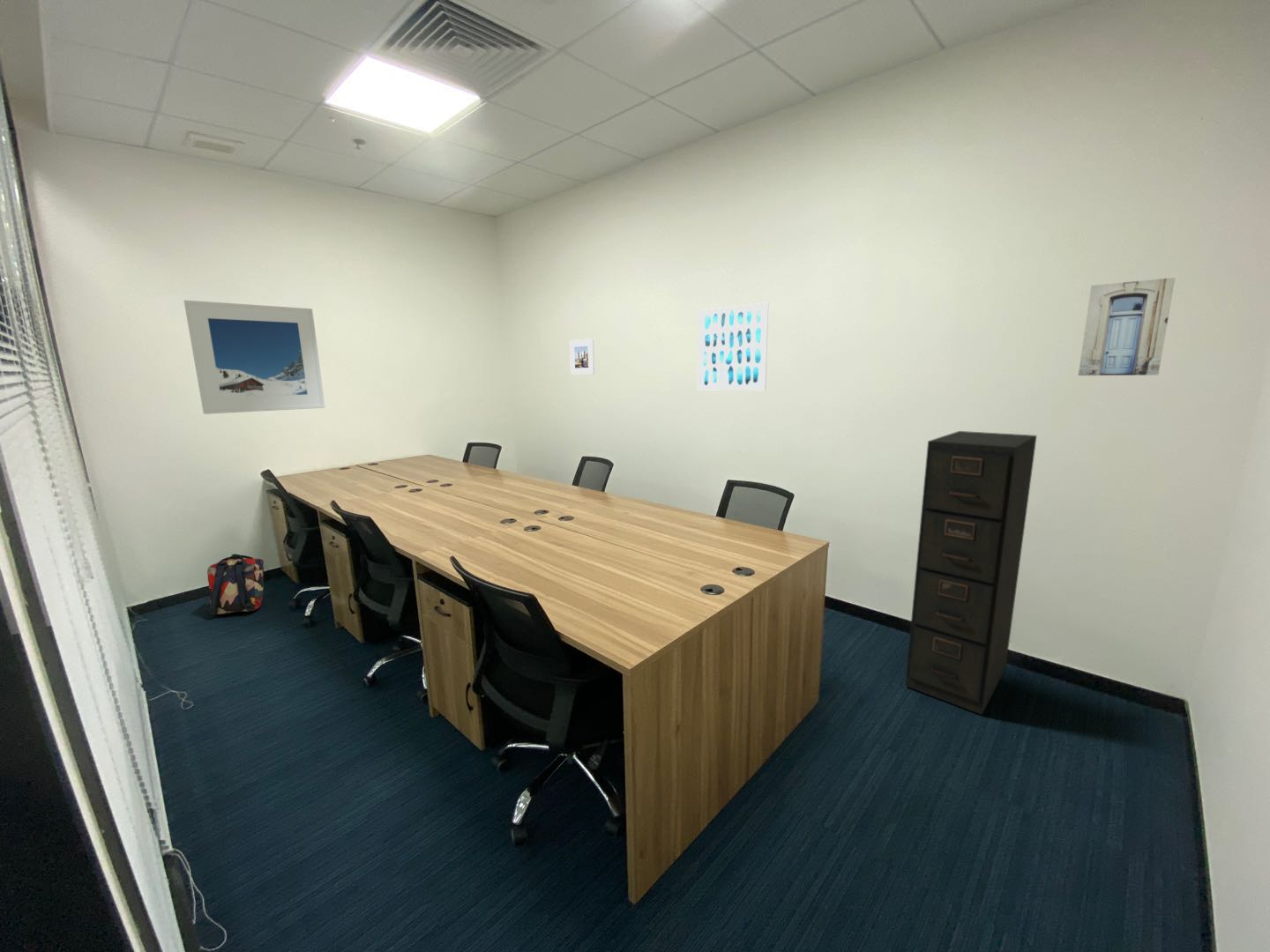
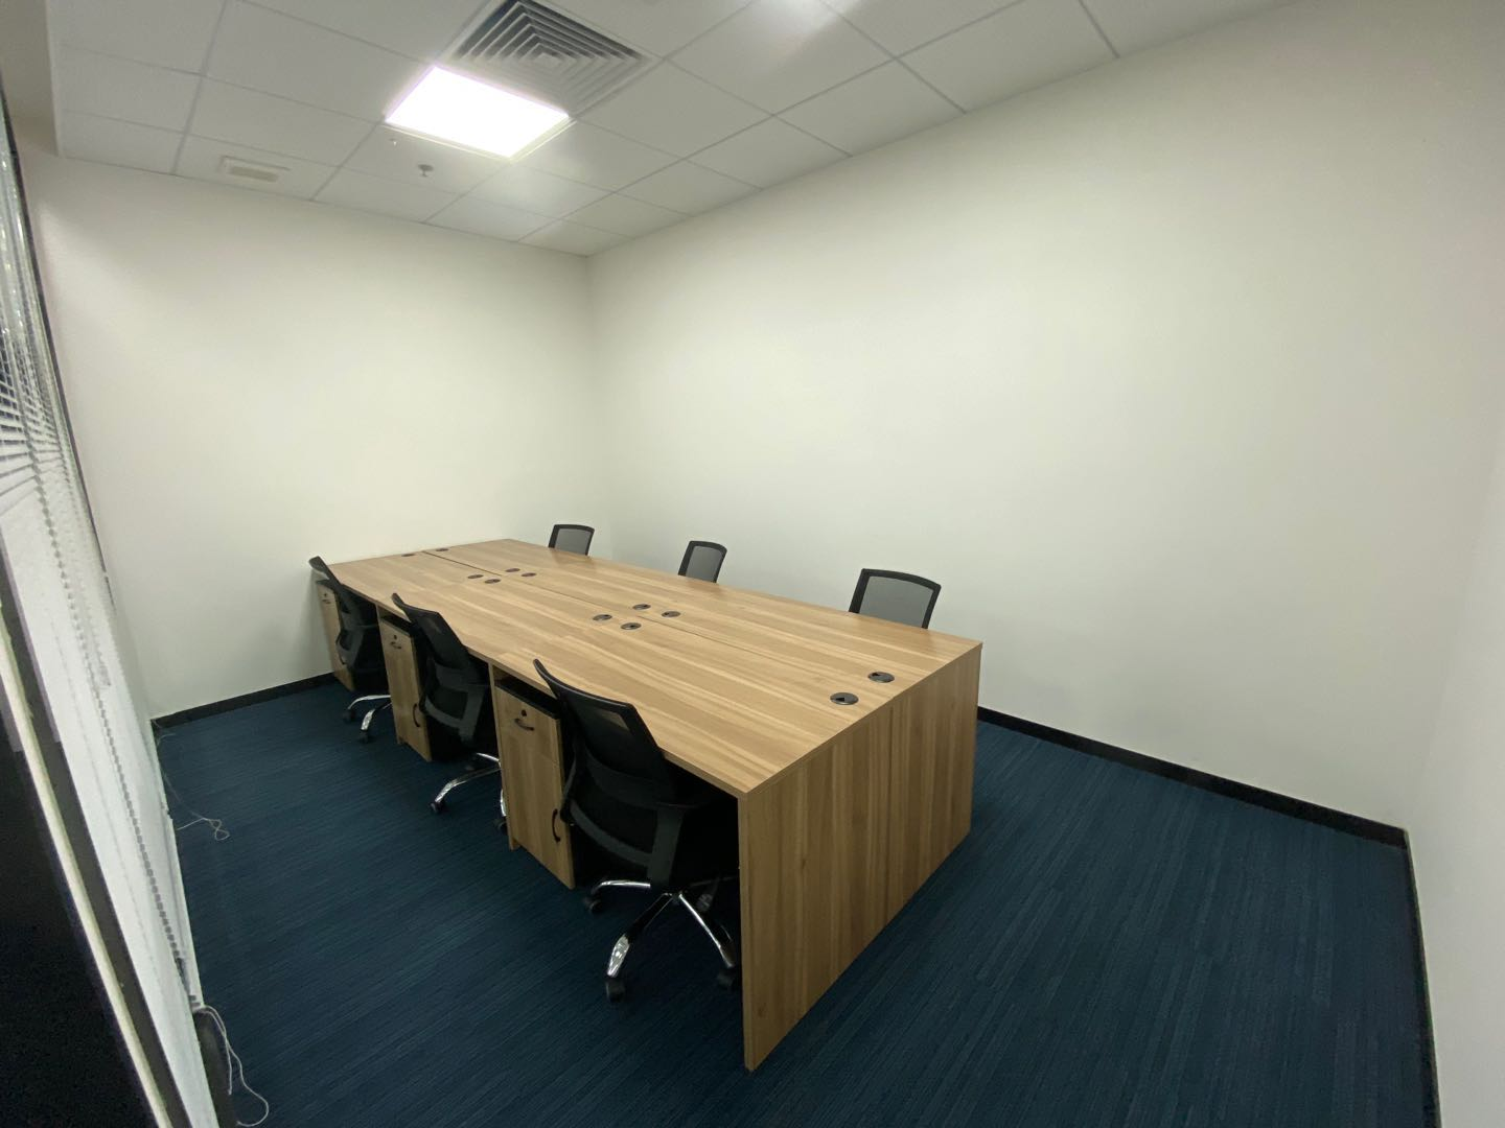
- backpack (236, 583)
- wall art (730, 349)
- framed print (260, 359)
- filing cabinet (968, 564)
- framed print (581, 357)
- wall art (1124, 329)
